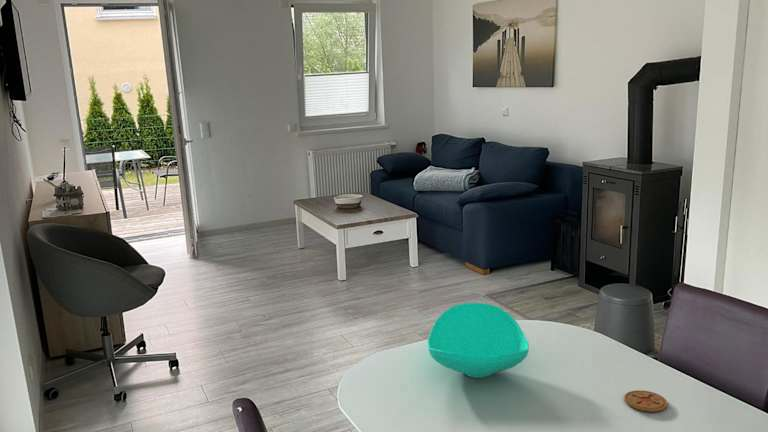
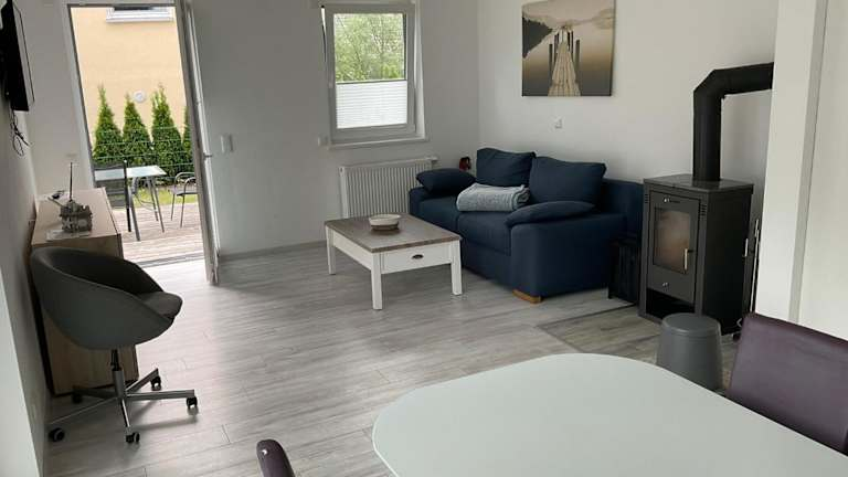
- table top decor (477, 349)
- coaster (645, 400)
